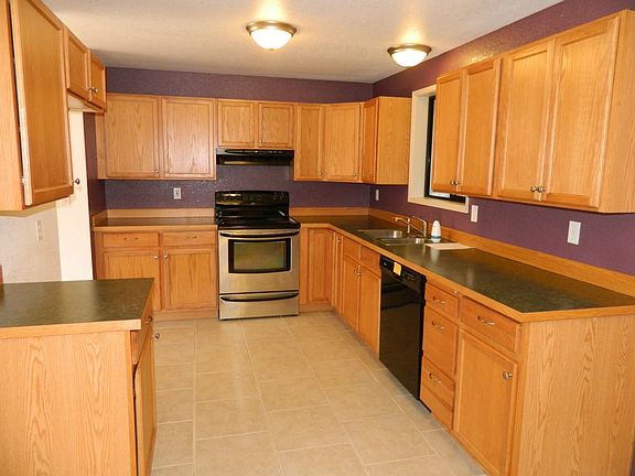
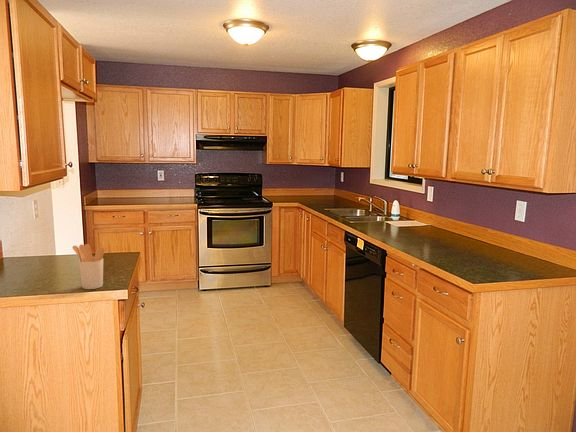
+ utensil holder (88, 265)
